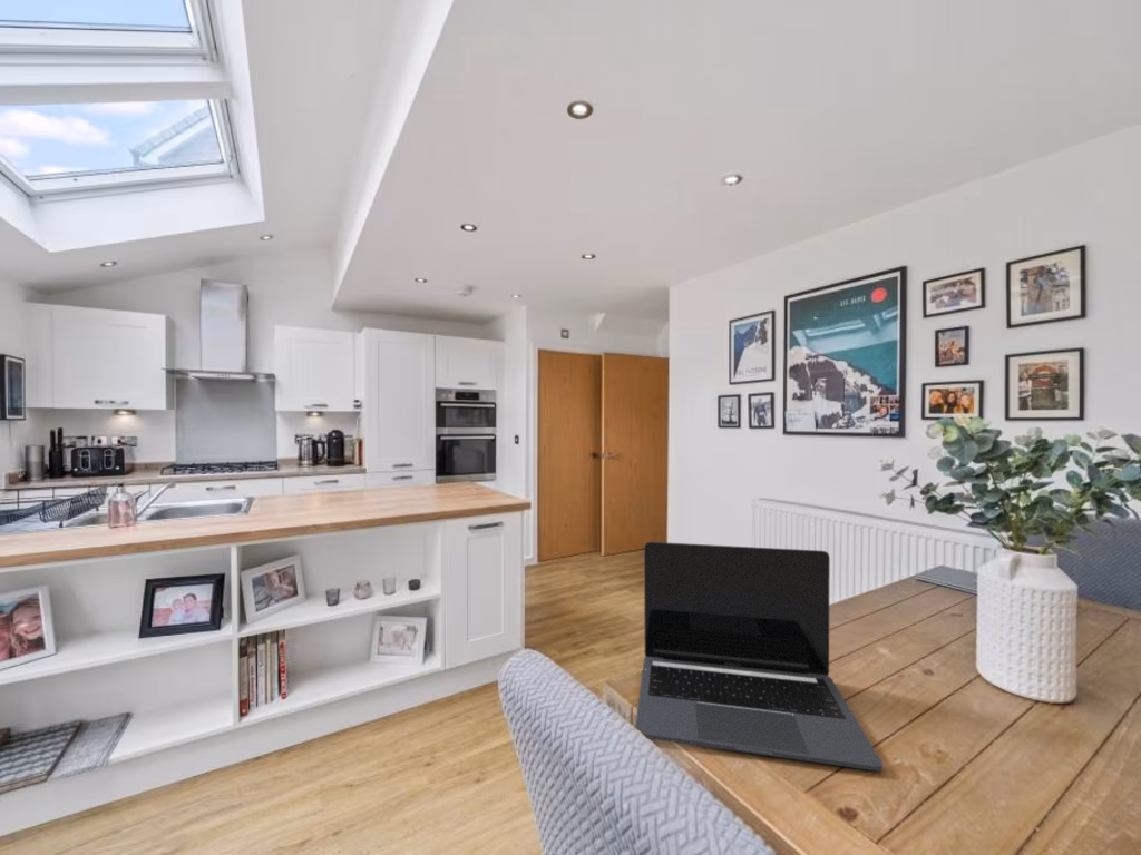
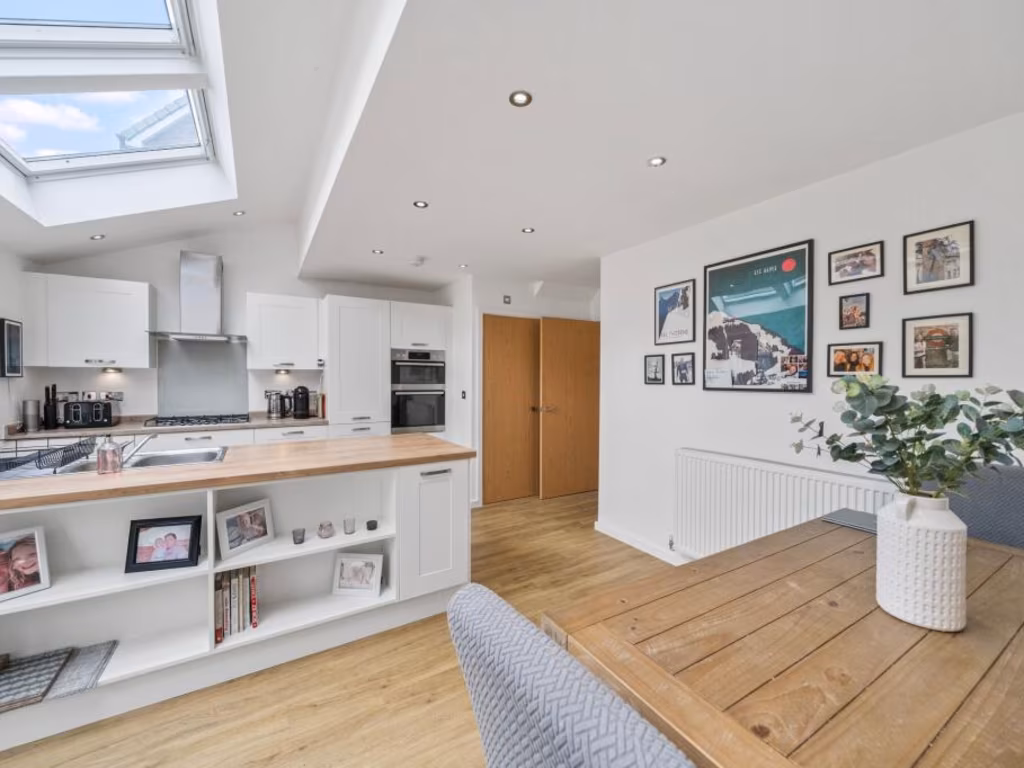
- laptop (741, 636)
